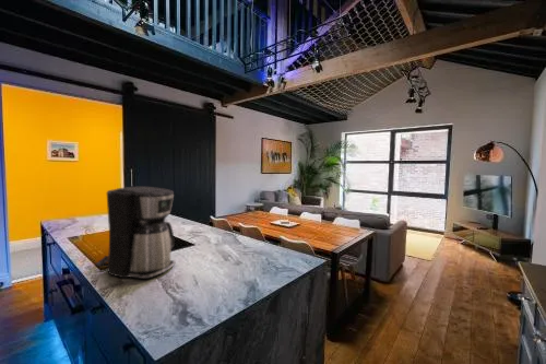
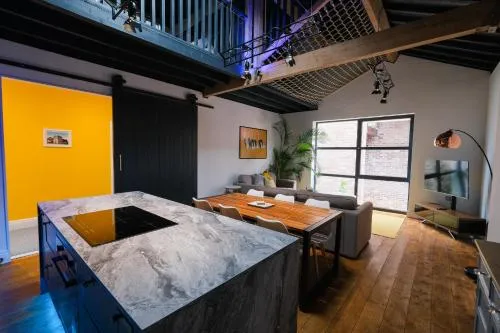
- coffee maker (141, 226)
